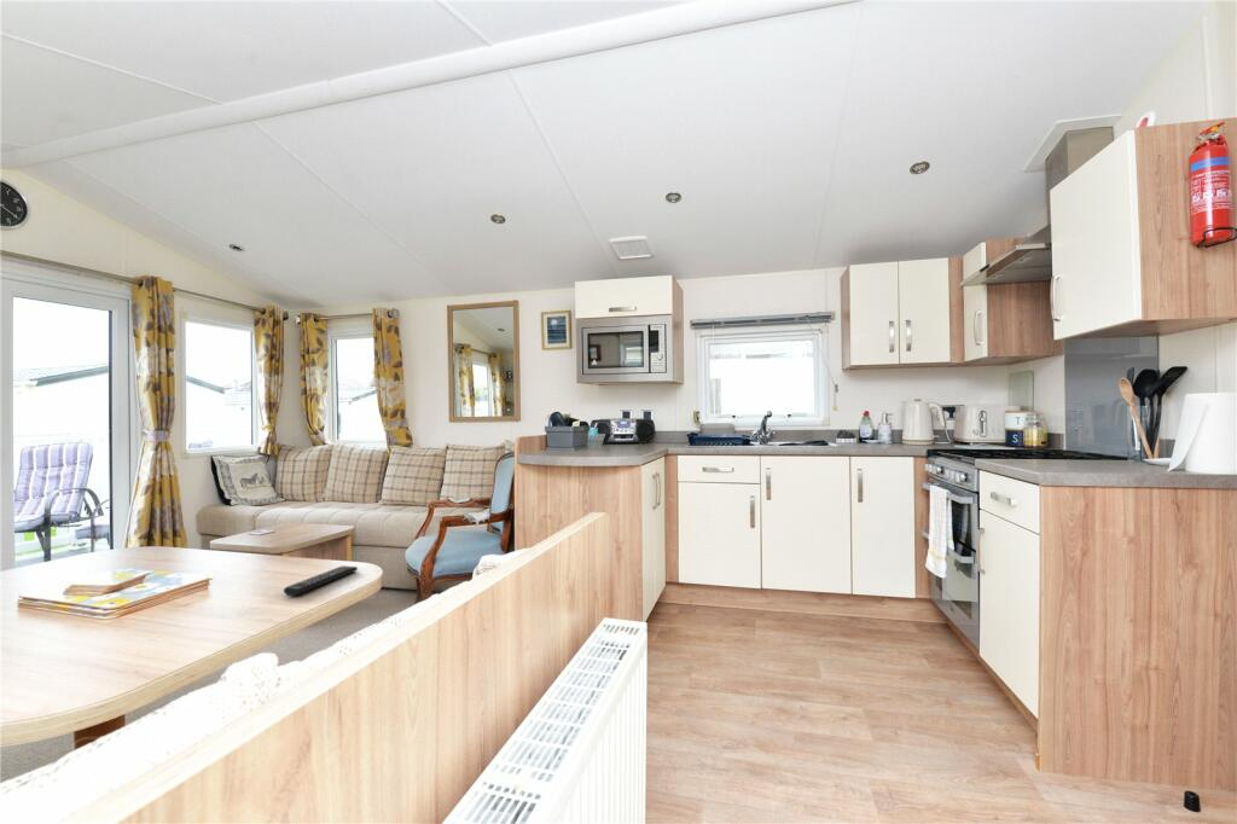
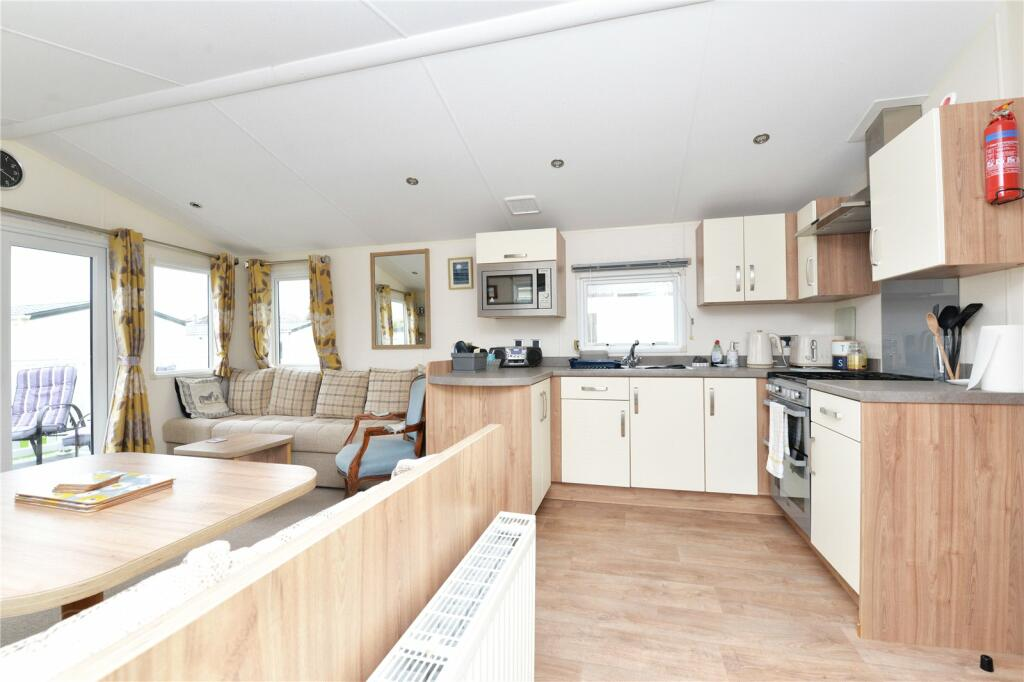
- remote control (323, 579)
